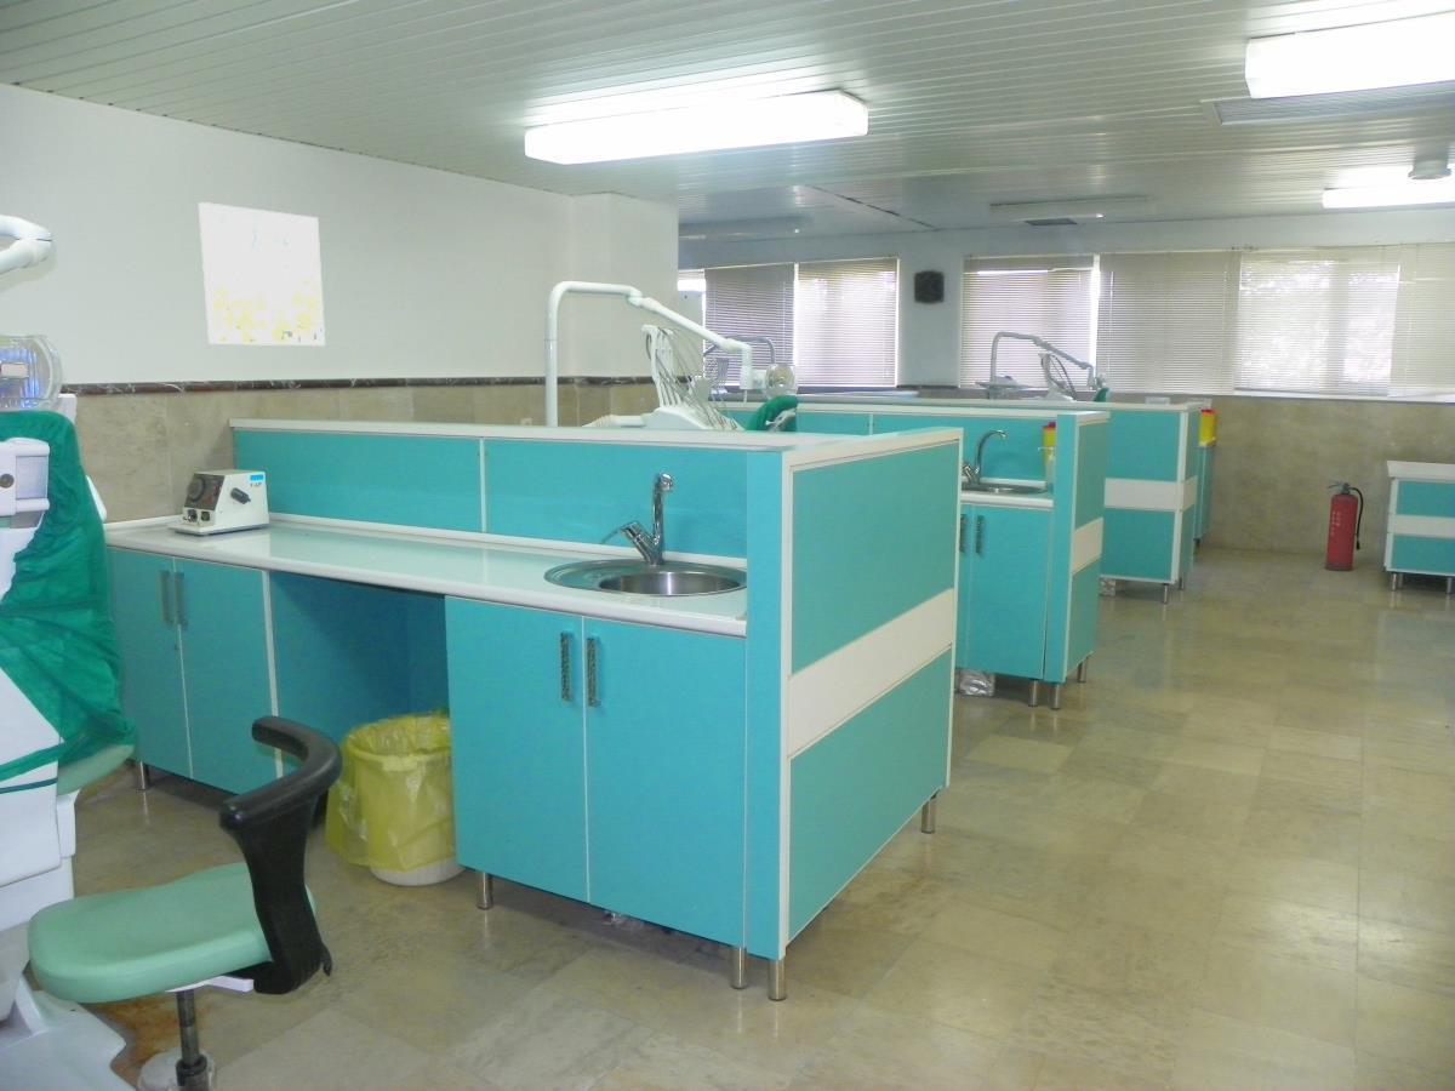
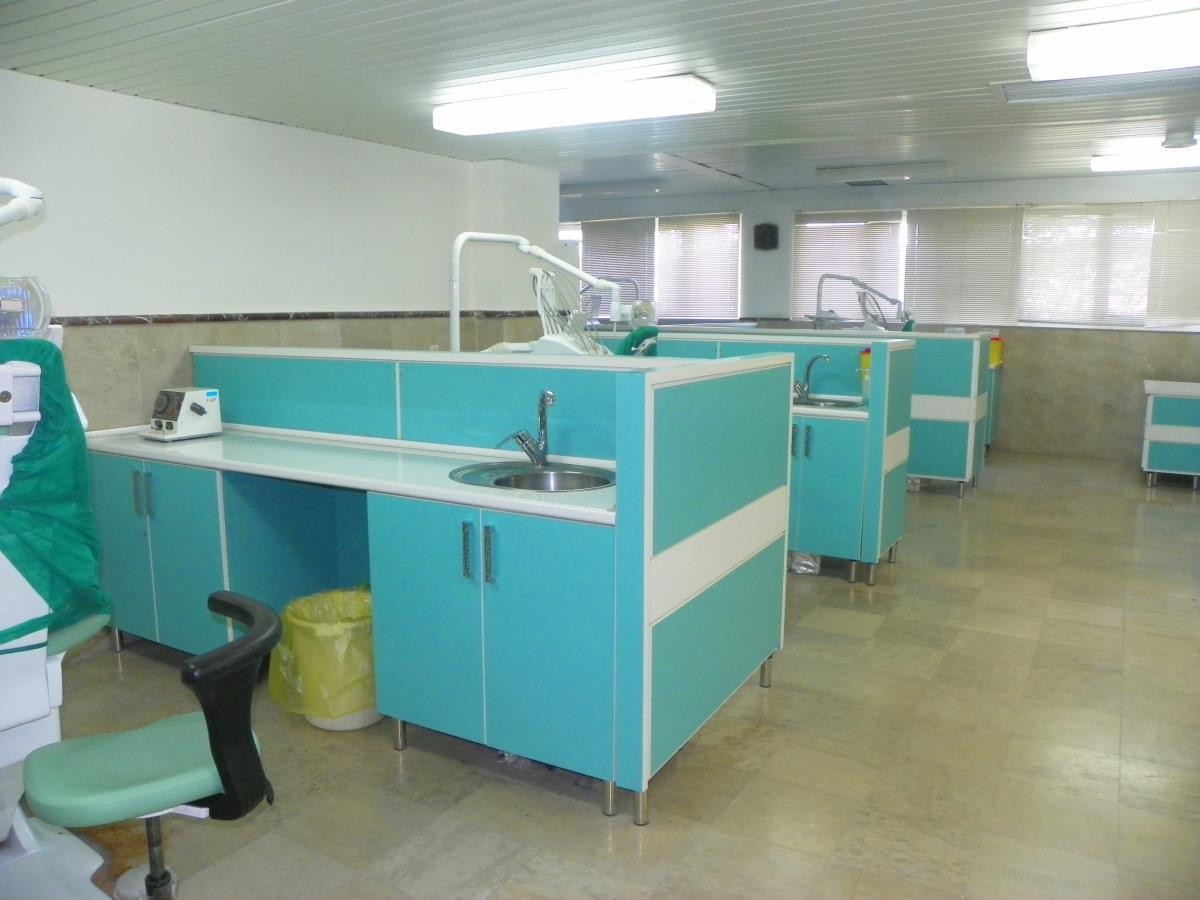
- fire extinguisher (1342, 524)
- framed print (264, 278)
